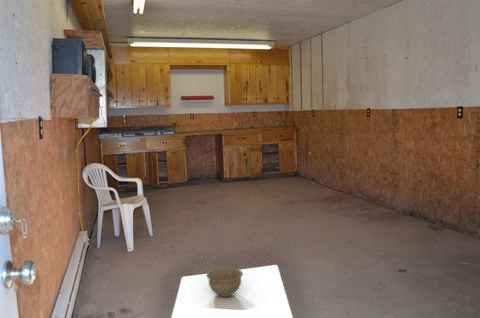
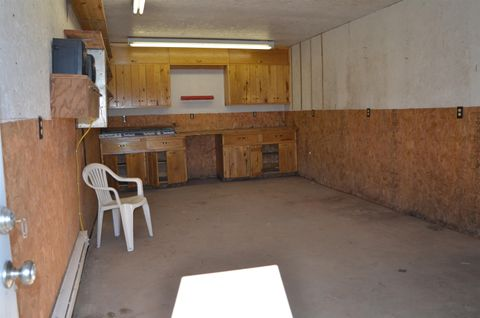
- bowl (225, 284)
